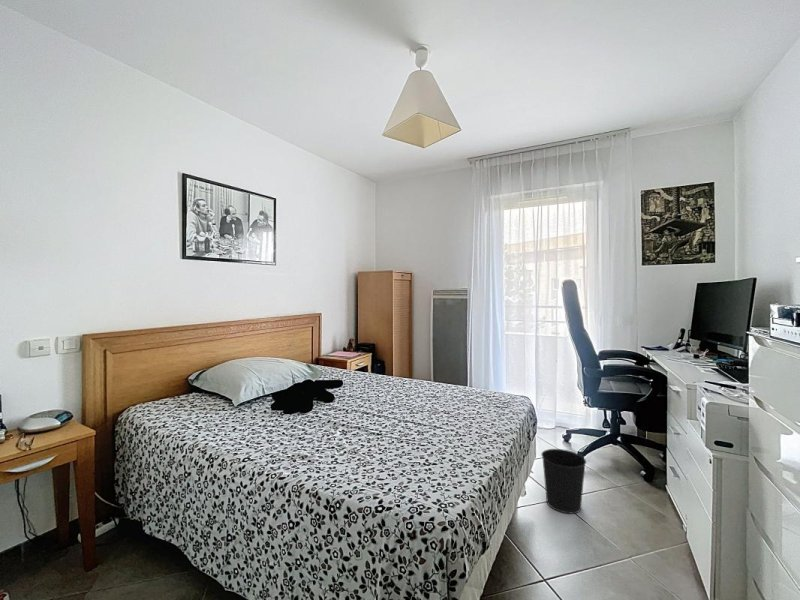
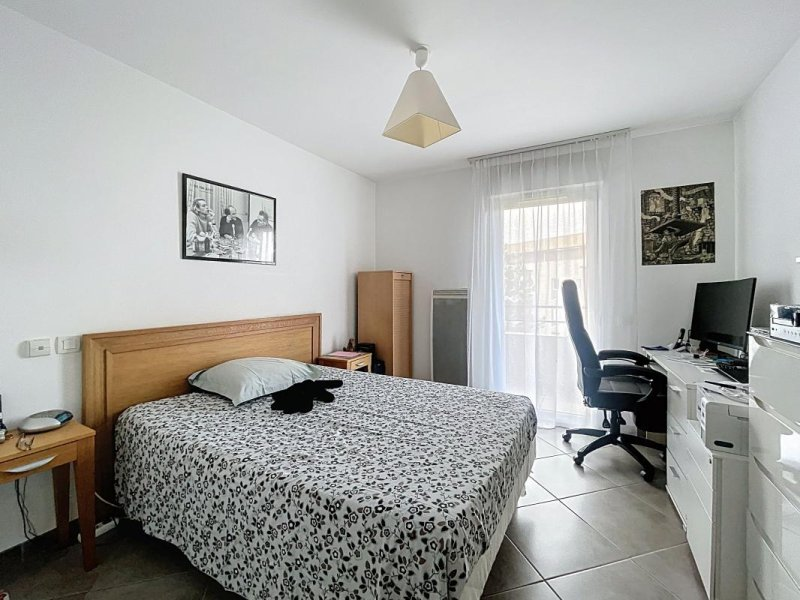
- wastebasket (563, 480)
